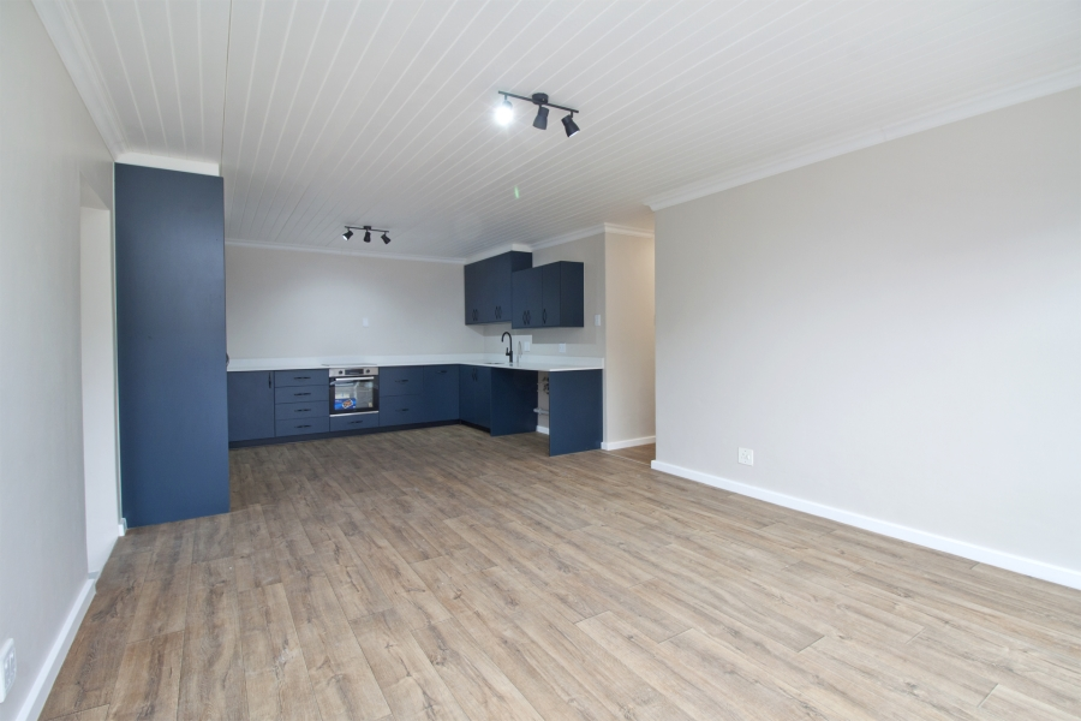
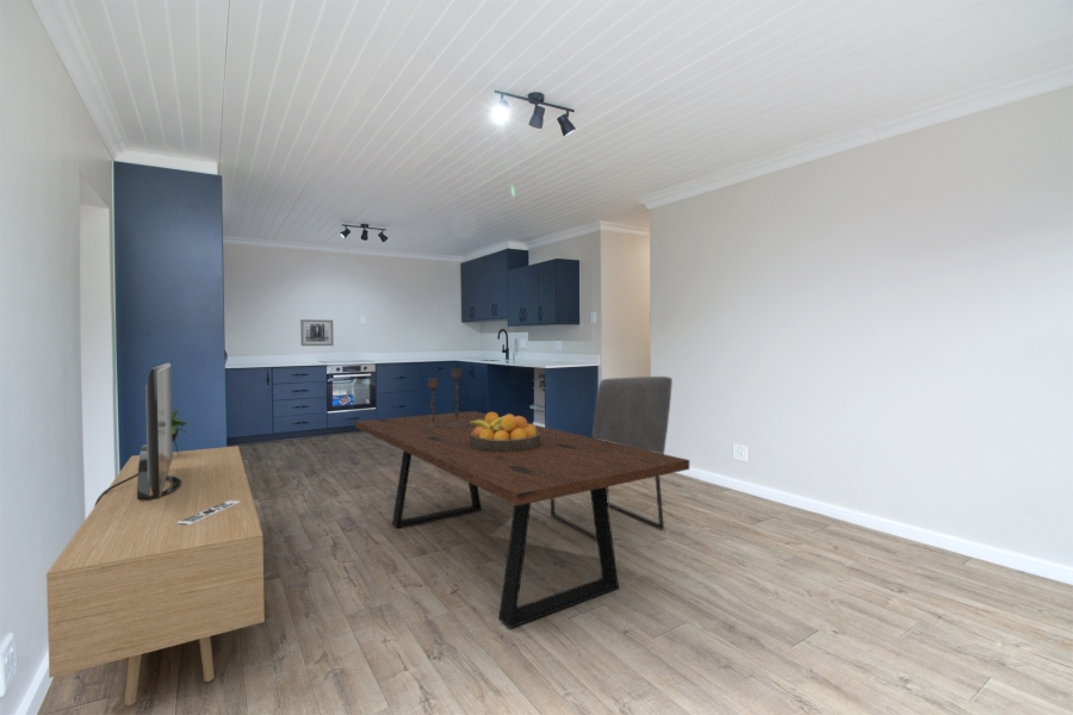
+ candlestick (454, 394)
+ media console (175, 481)
+ dining table (488, 491)
+ wall art (317, 332)
+ chair (608, 441)
+ fruit bowl (504, 428)
